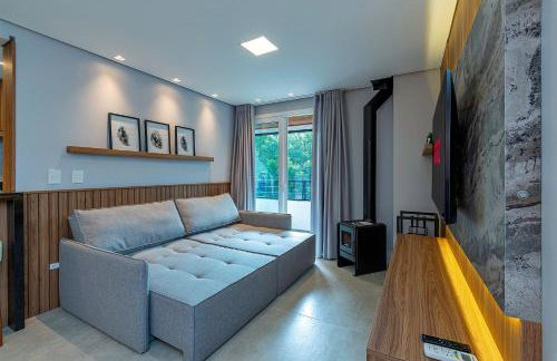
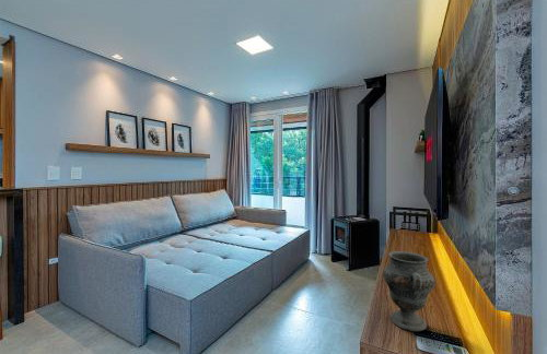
+ decorative vase (407, 288)
